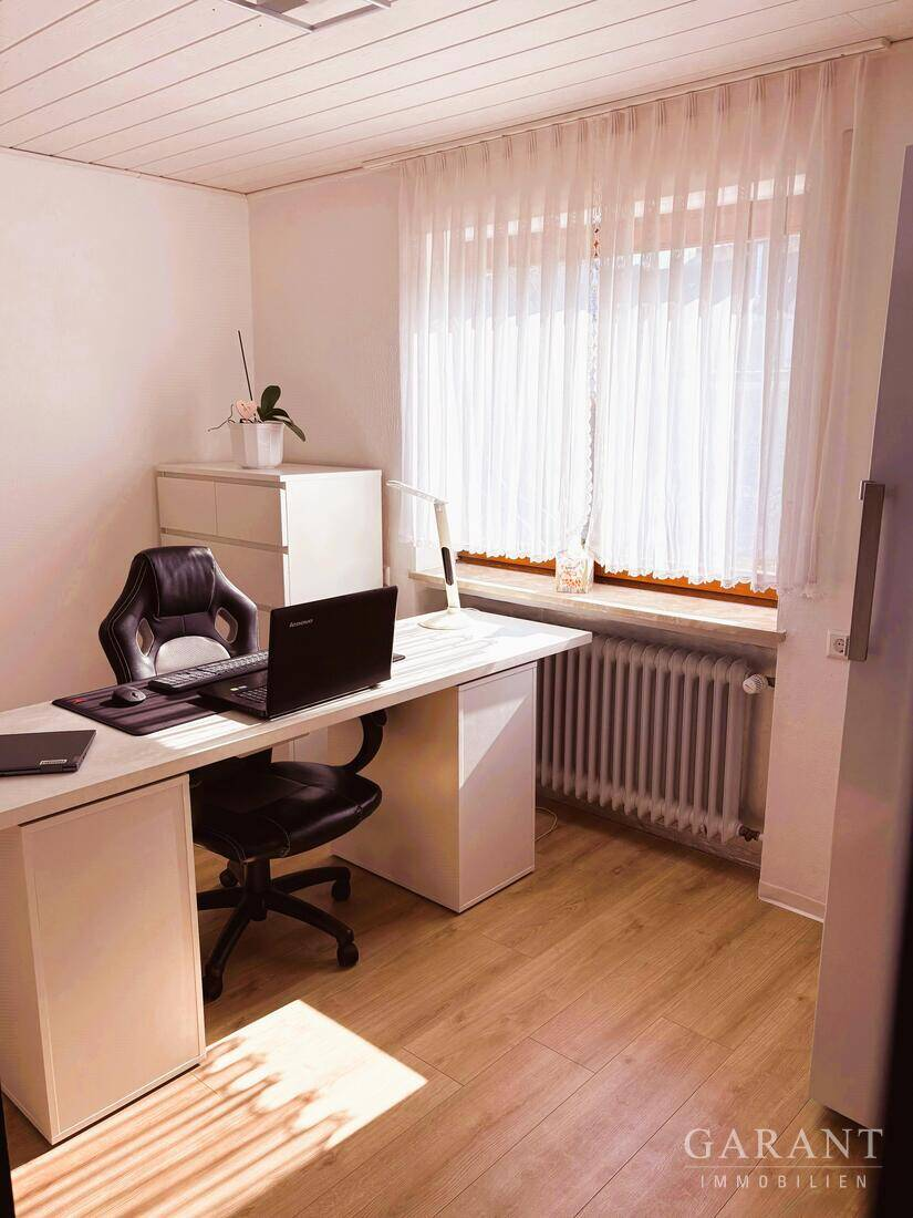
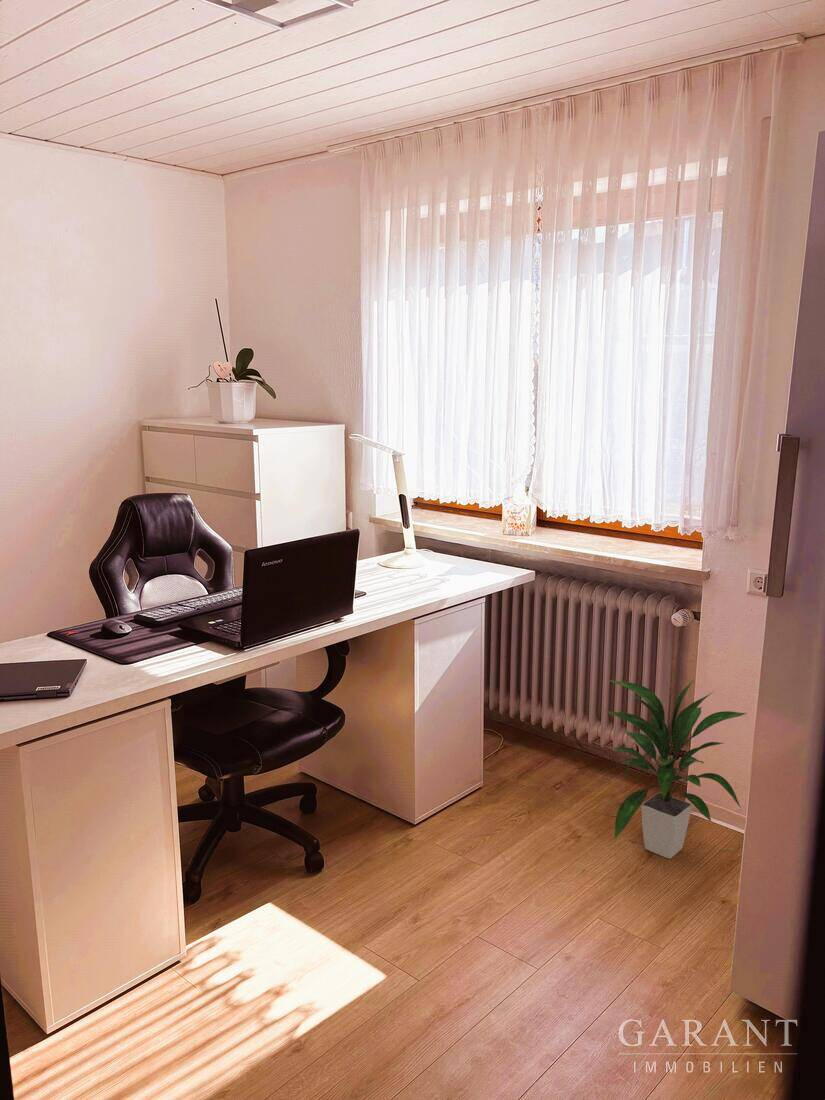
+ indoor plant (663, 765)
